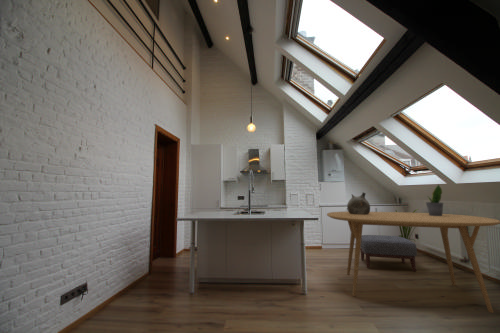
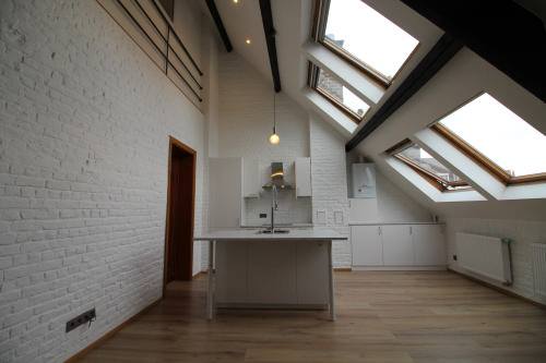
- ottoman (385, 251)
- house plant (406, 231)
- ceramic jug (358, 202)
- dining table (409, 226)
- potted plant (434, 199)
